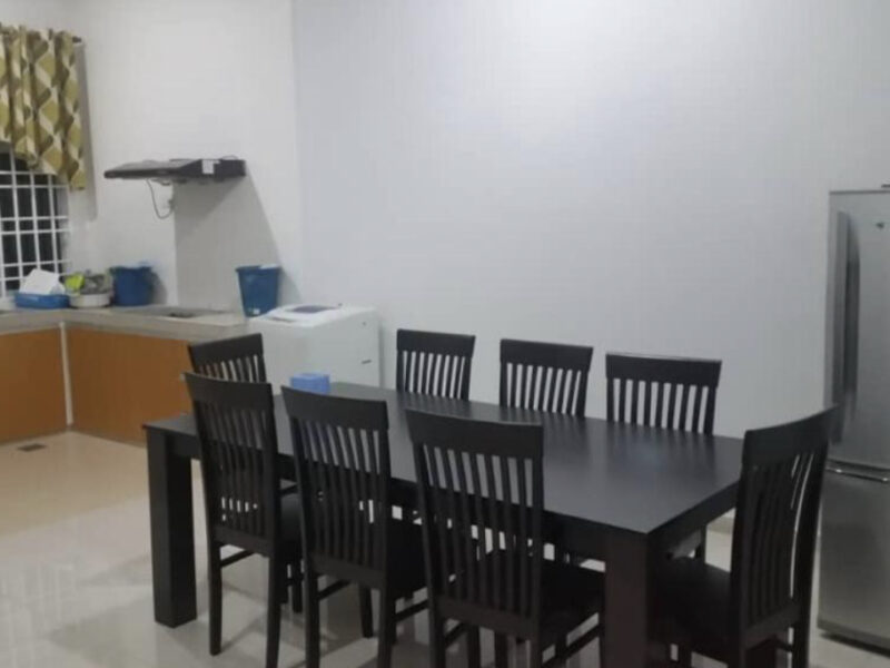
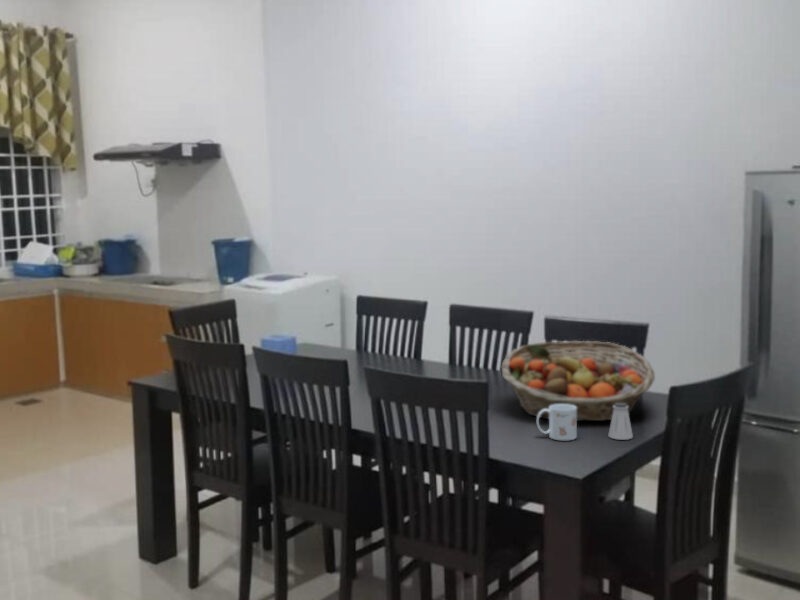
+ mug (556, 422)
+ fruit basket (576, 379)
+ saltshaker (620, 420)
